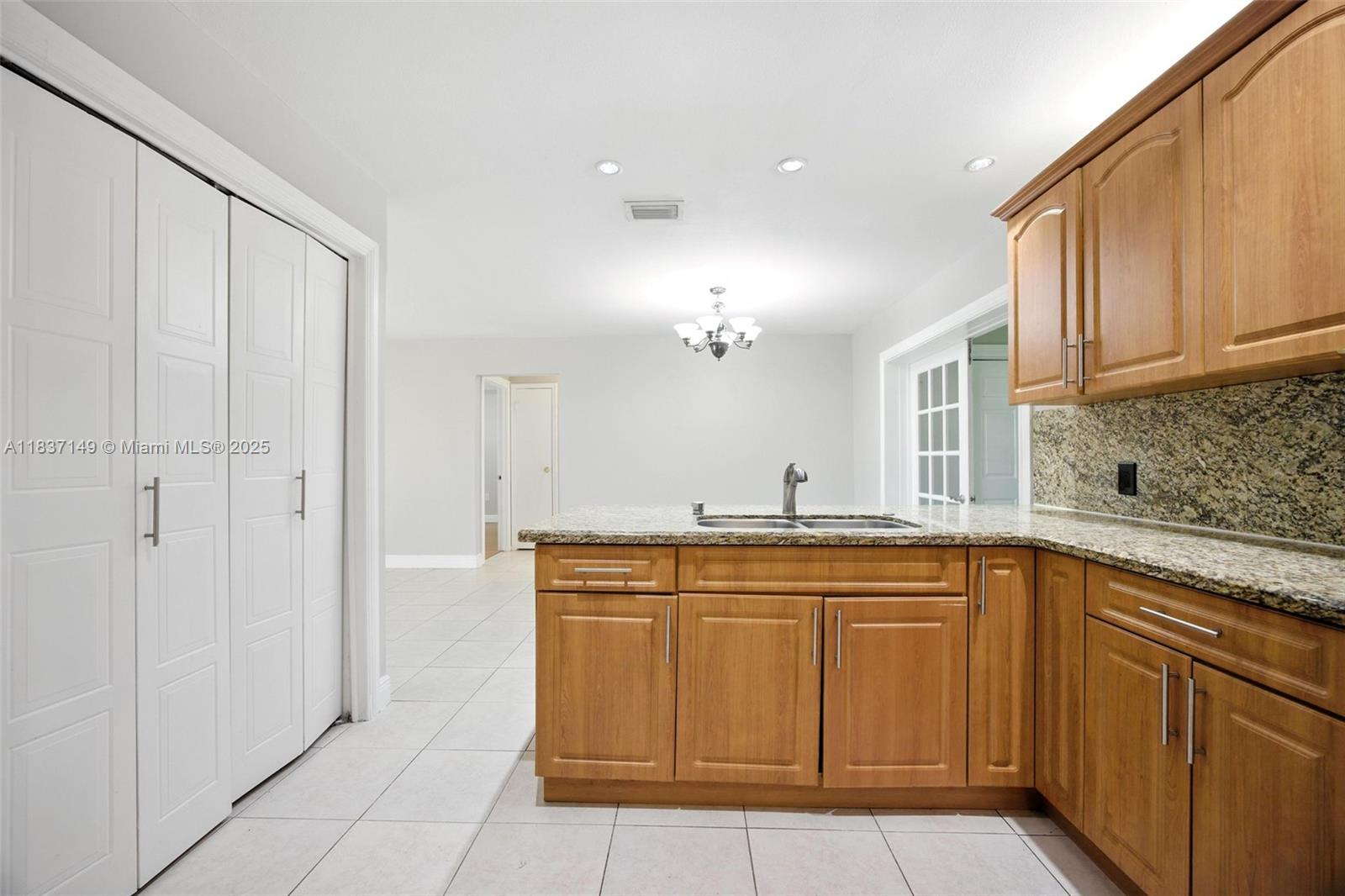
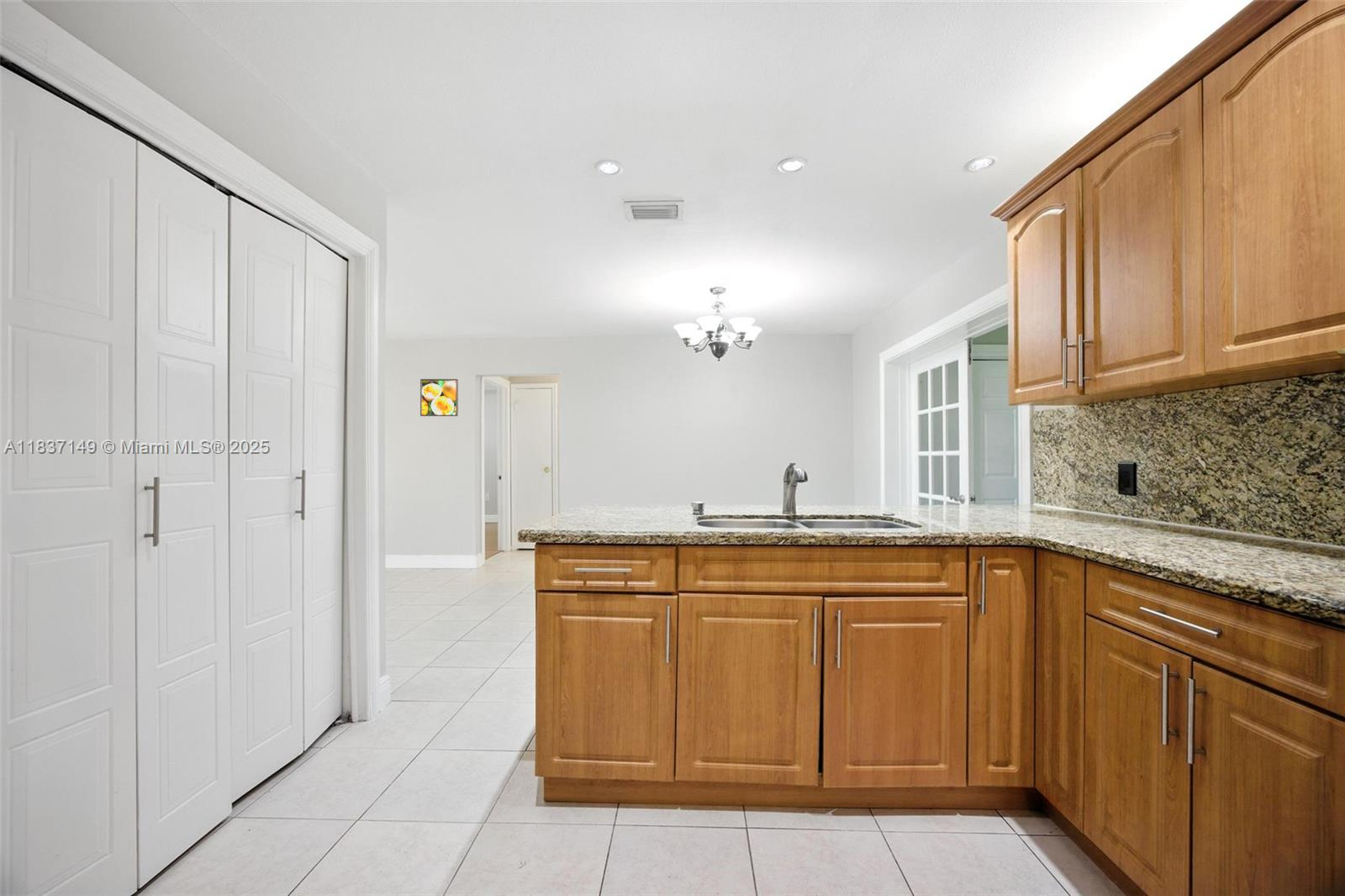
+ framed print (439, 398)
